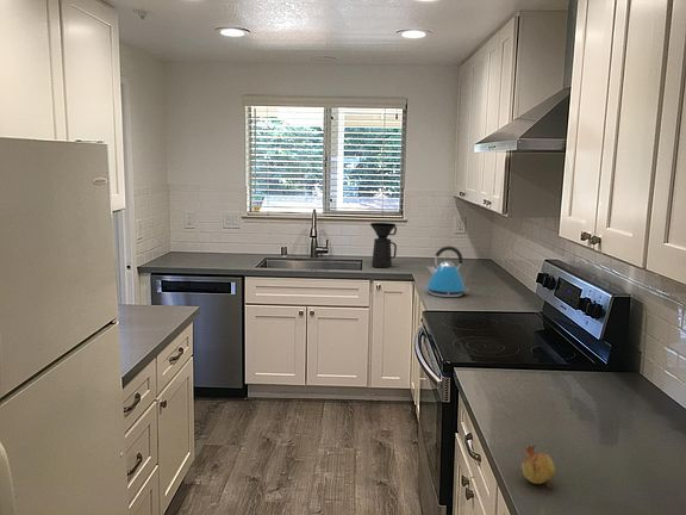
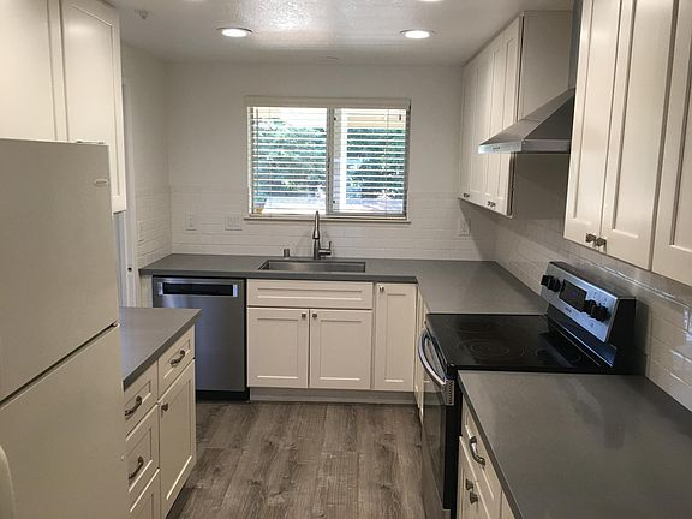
- fruit (537, 465)
- coffee maker (382, 244)
- kettle (448, 269)
